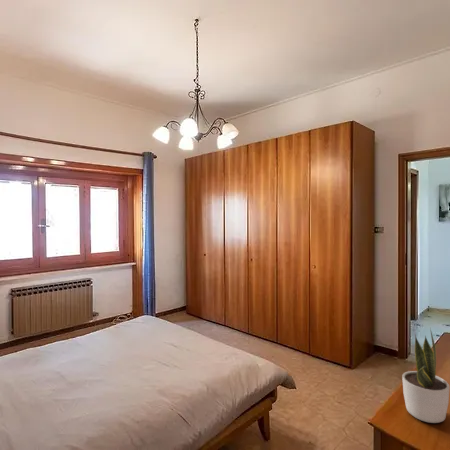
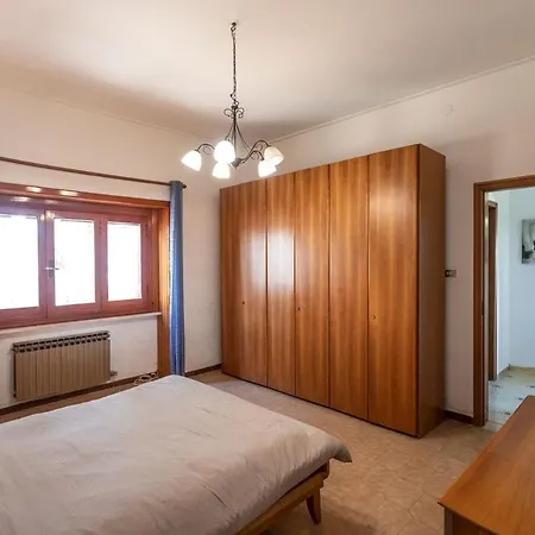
- potted plant (425, 368)
